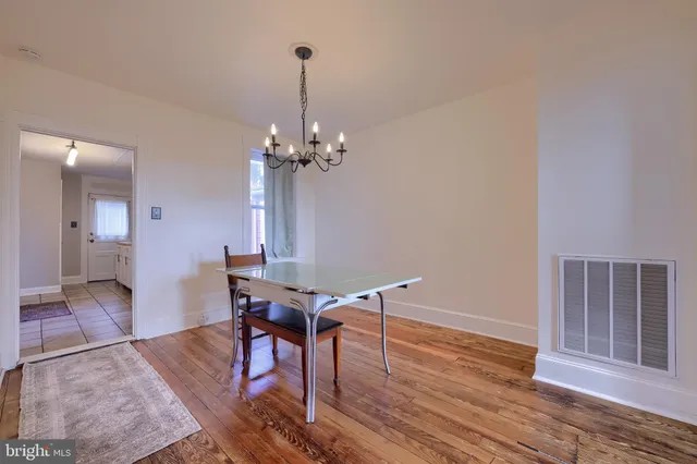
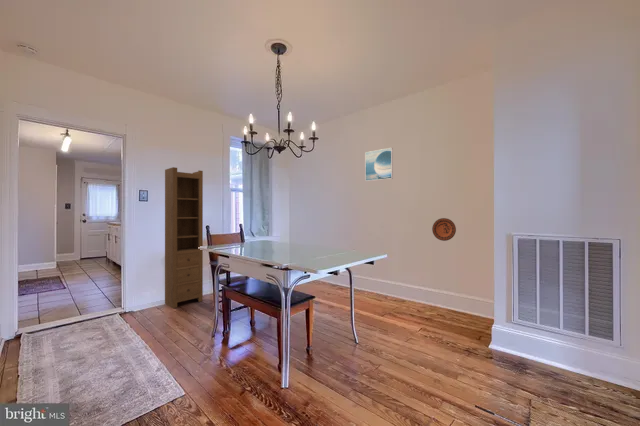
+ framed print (378, 165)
+ shelving unit (184, 236)
+ decorative plate (443, 229)
